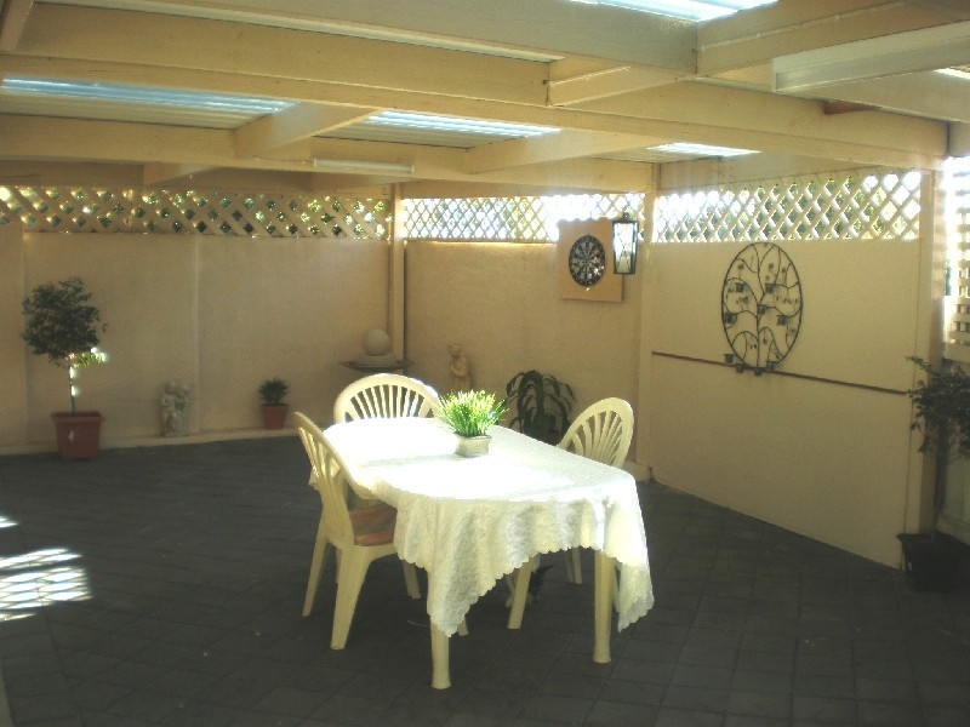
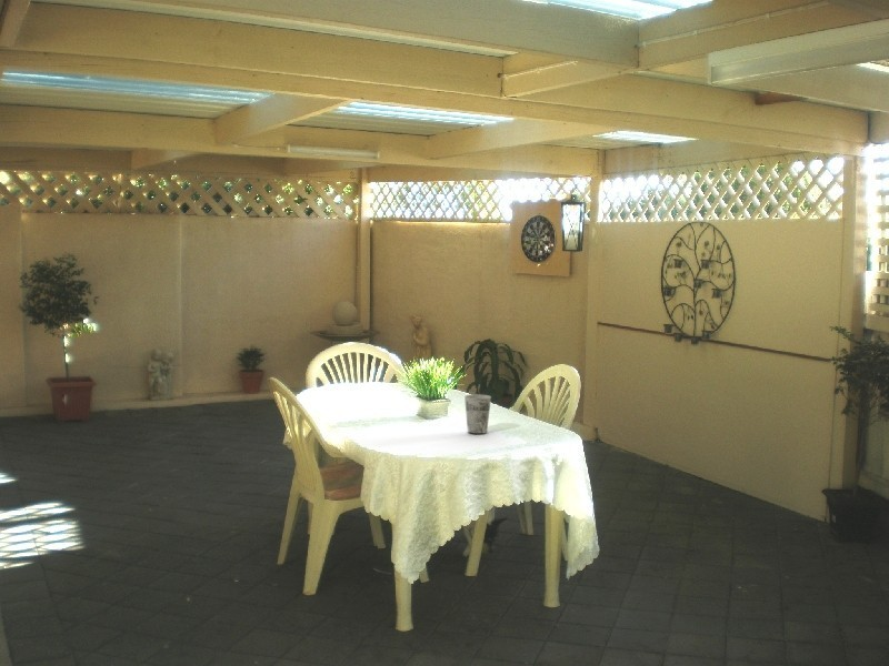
+ cup (477, 414)
